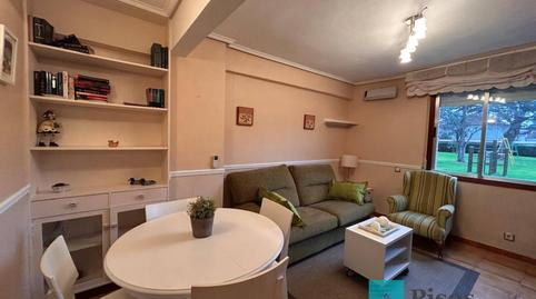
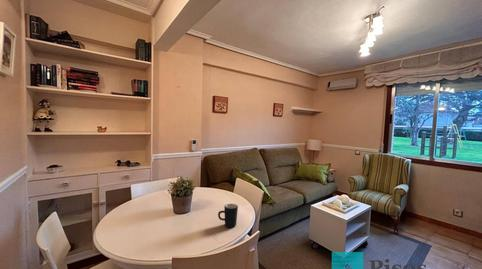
+ mug (227, 215)
